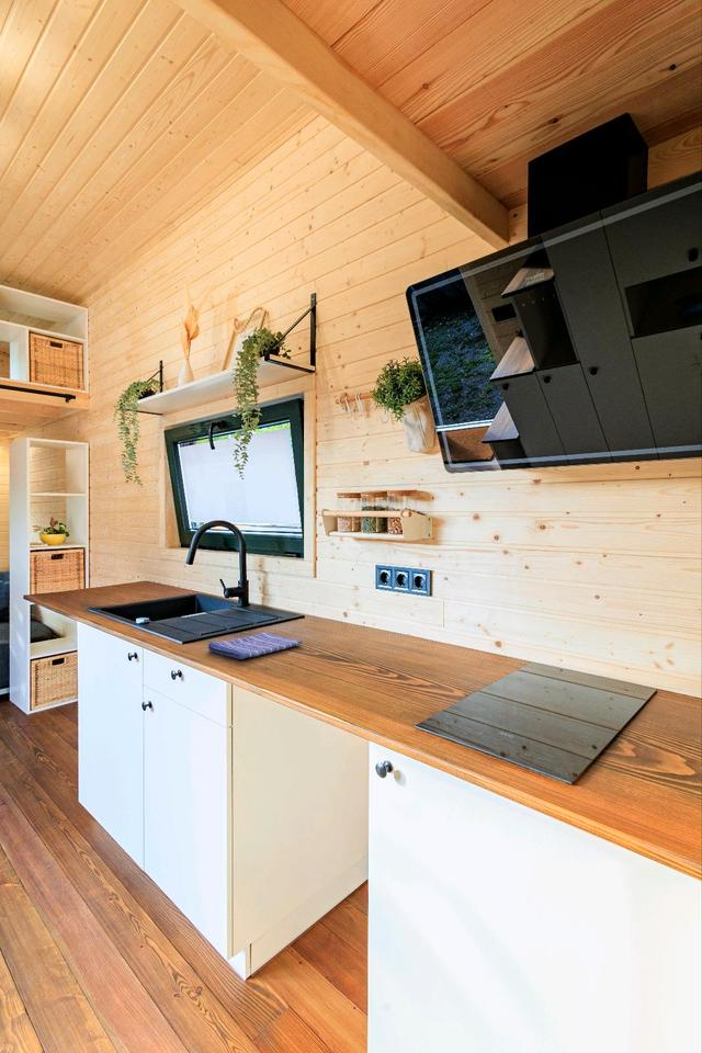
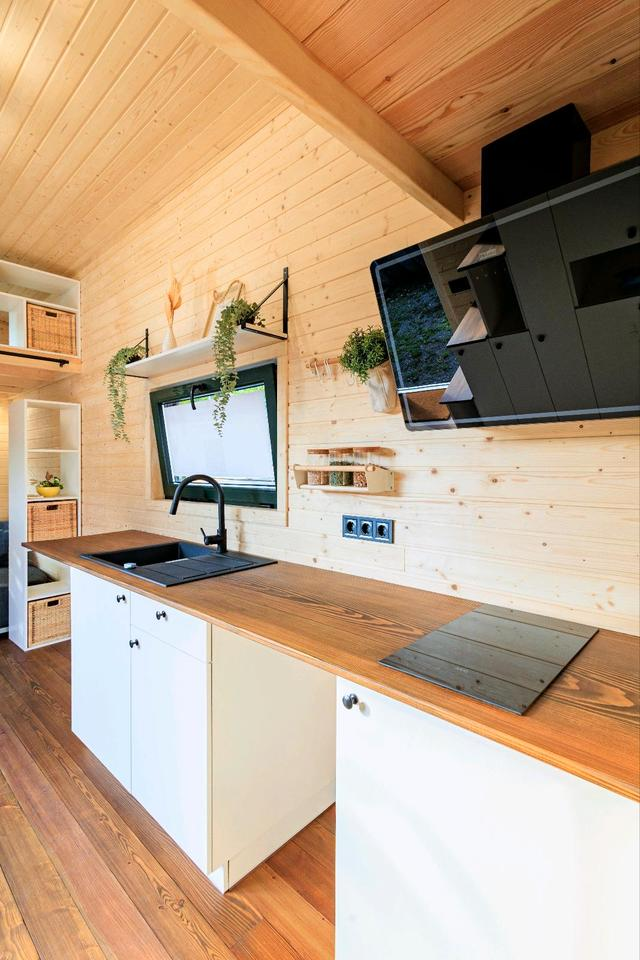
- dish towel (254, 643)
